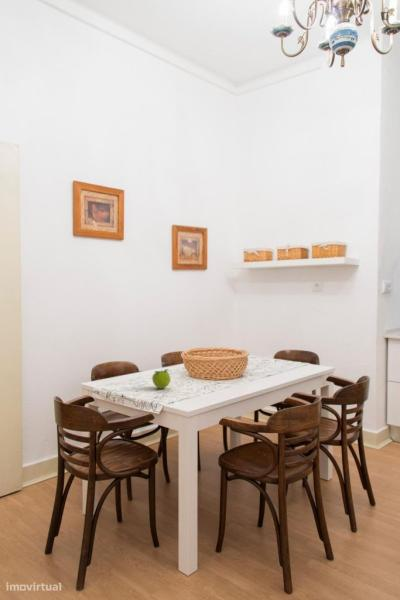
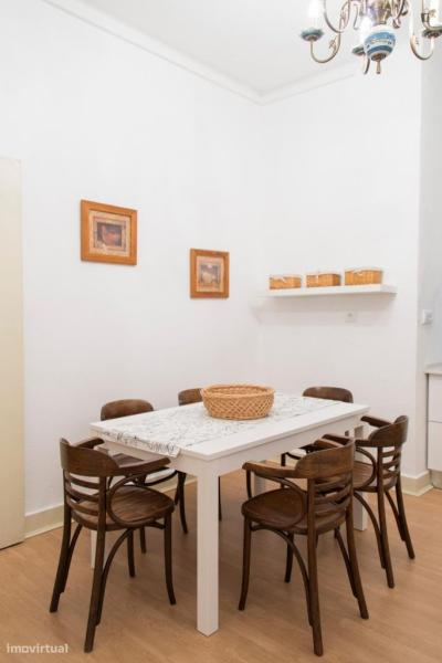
- fruit (161, 378)
